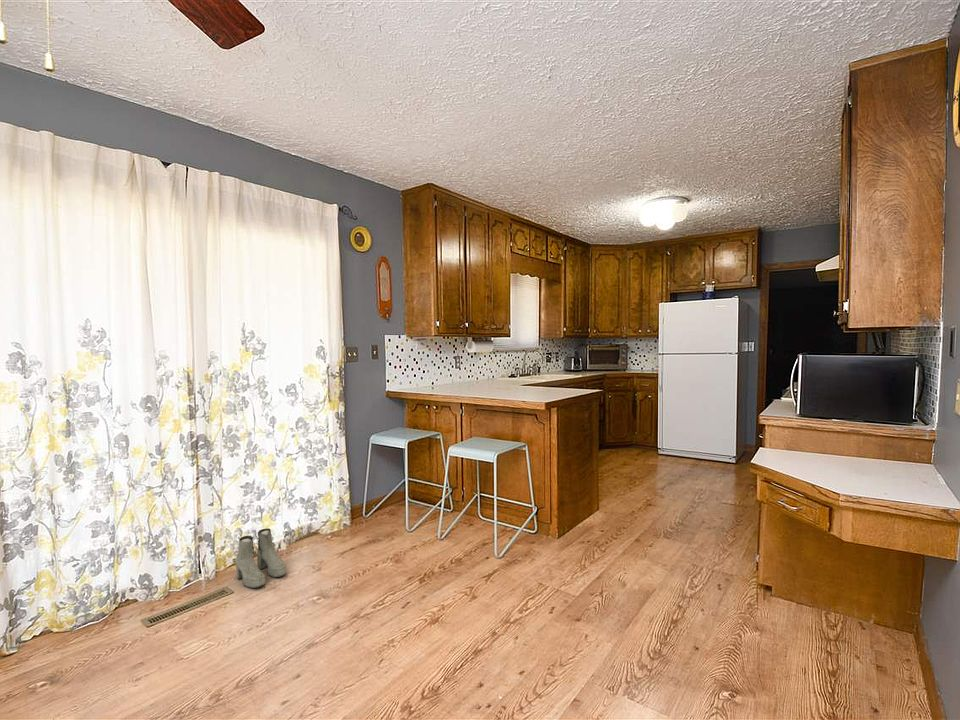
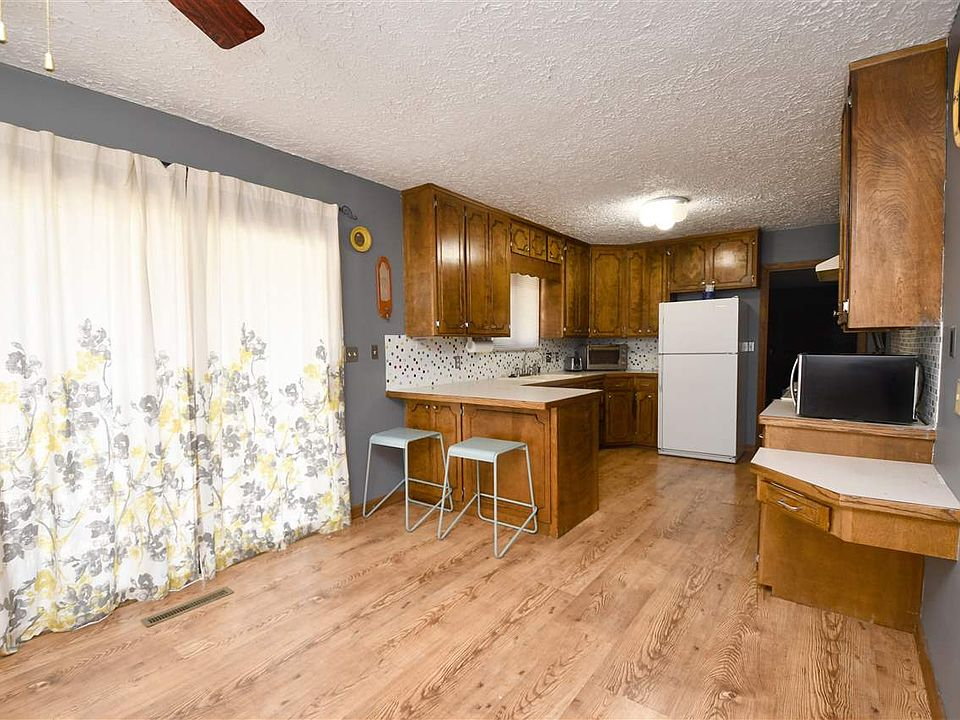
- boots (260, 555)
